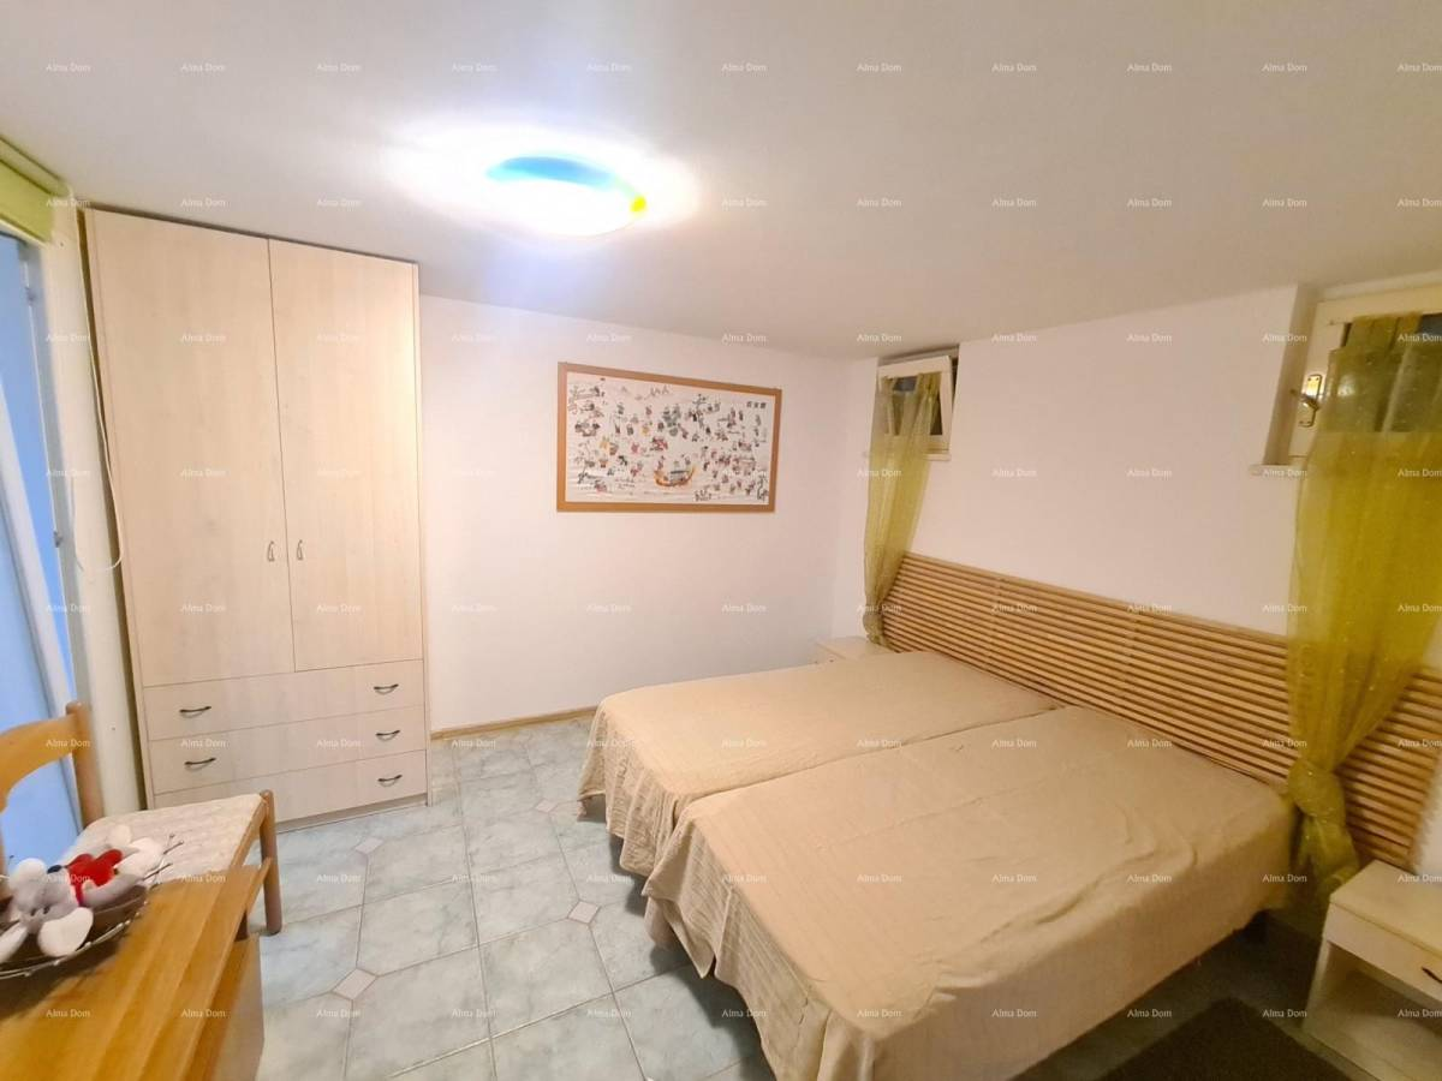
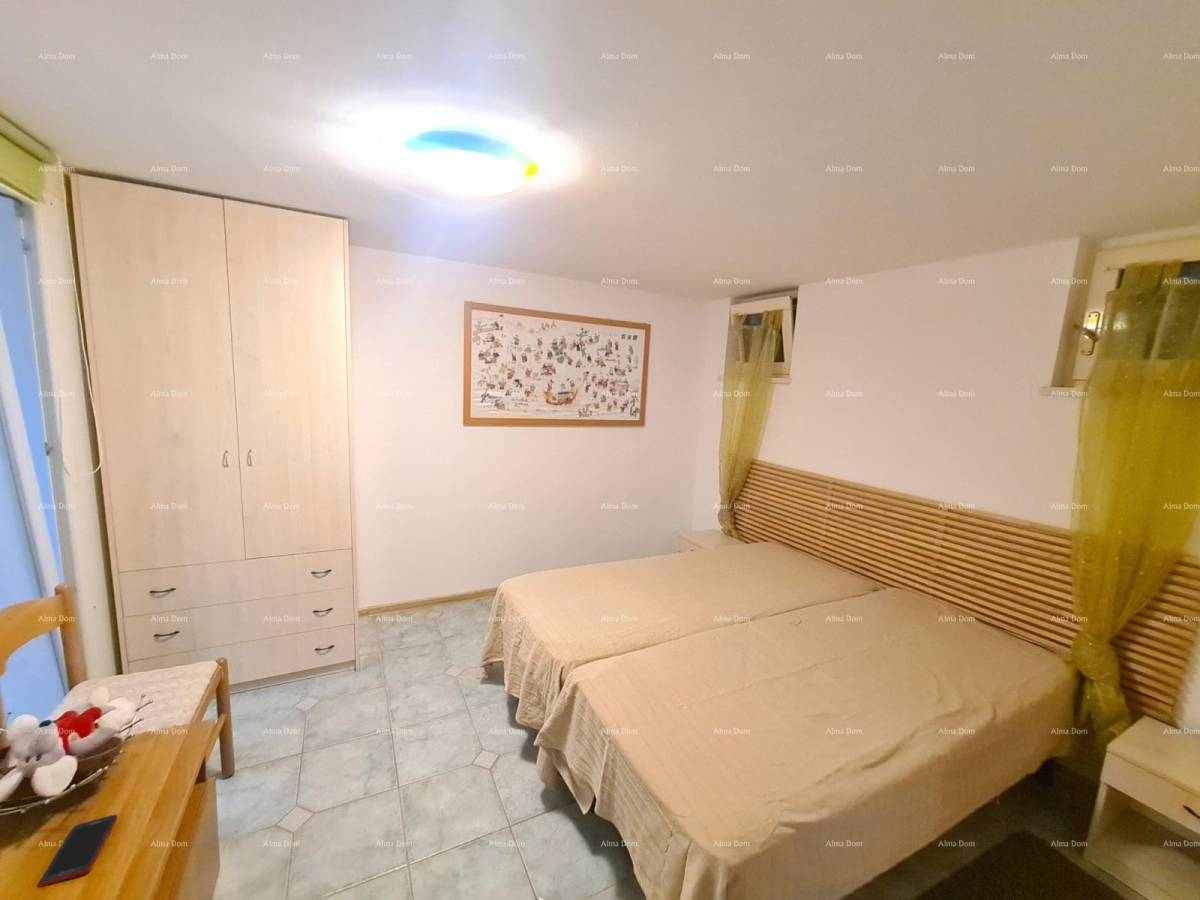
+ cell phone (81, 848)
